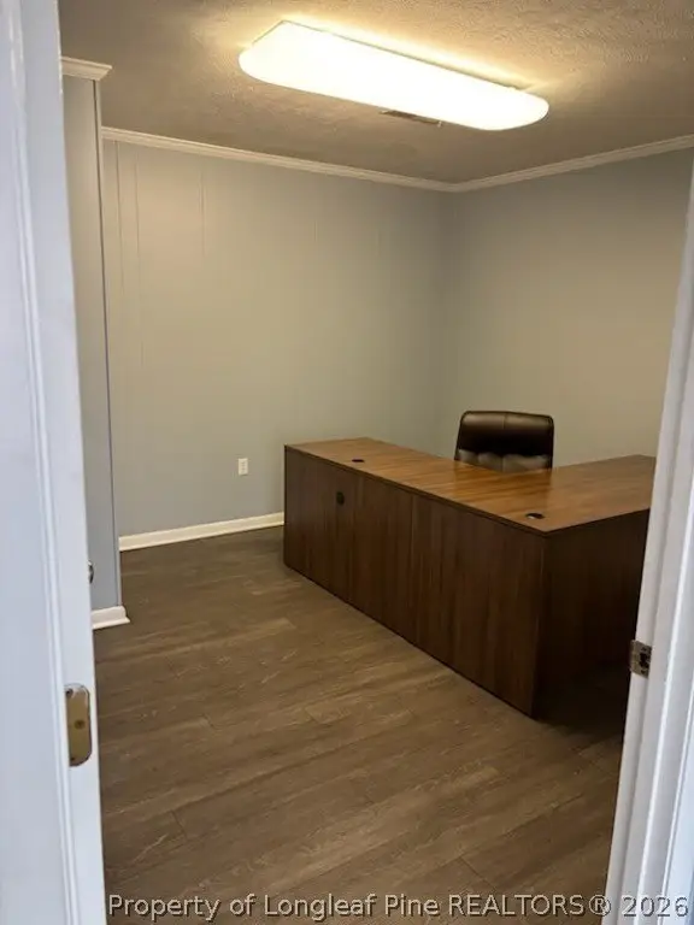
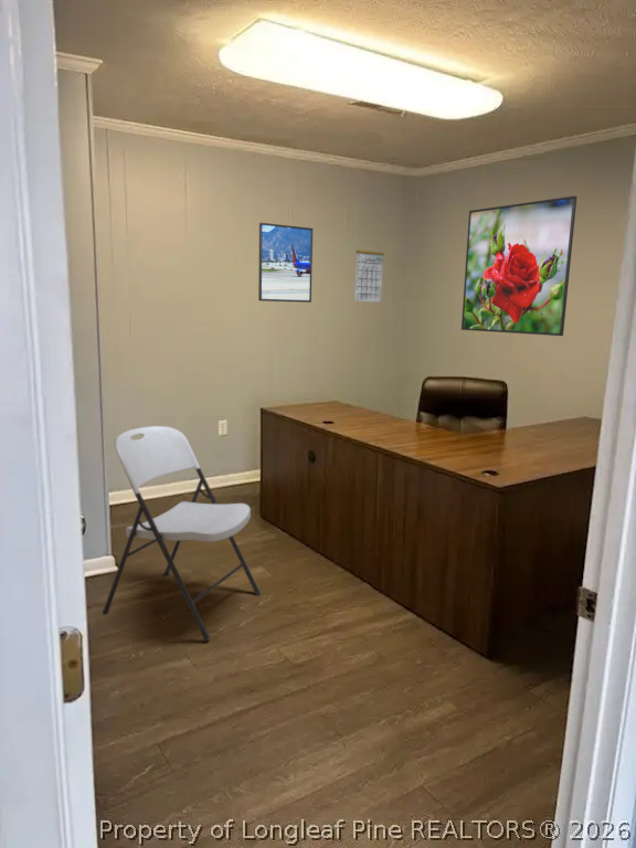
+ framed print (512, 269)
+ chair (182, 521)
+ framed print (286, 264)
+ calendar (369, 271)
